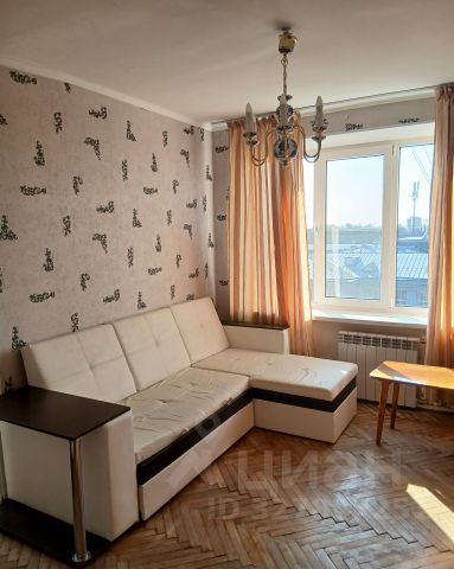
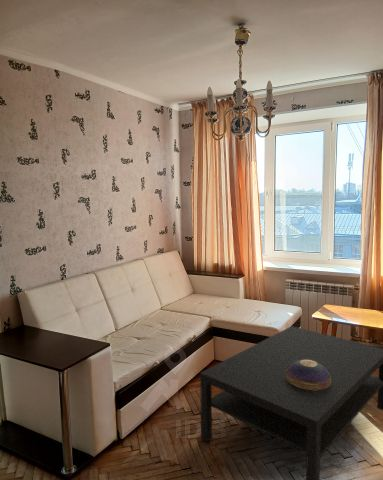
+ coffee table (300, 392)
+ decorative bowl (308, 369)
